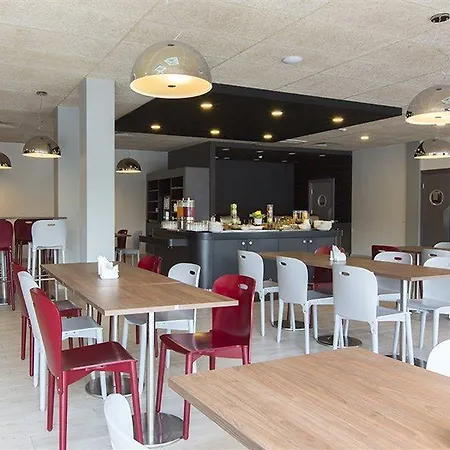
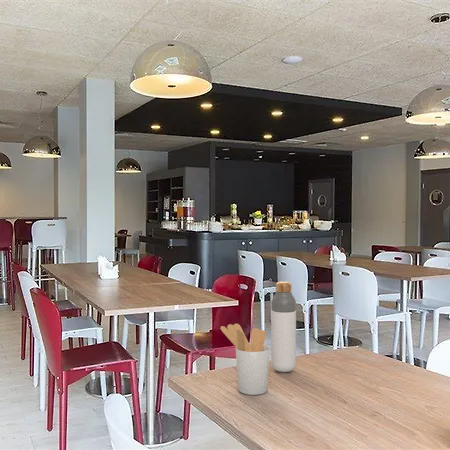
+ bottle (283, 326)
+ utensil holder (245, 356)
